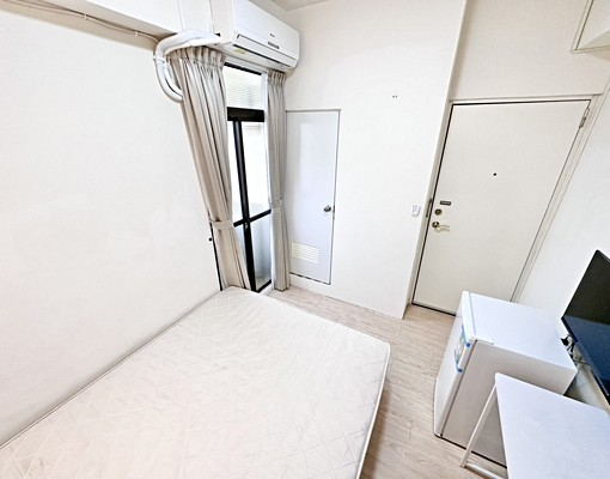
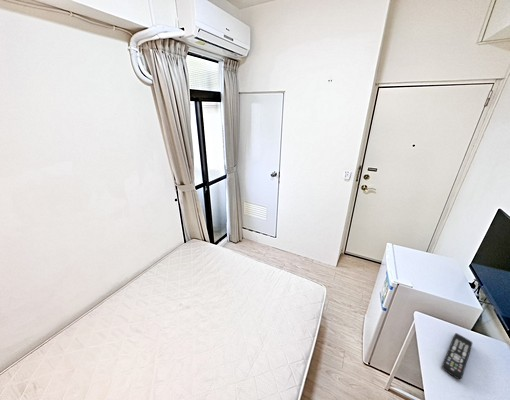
+ remote control (457, 354)
